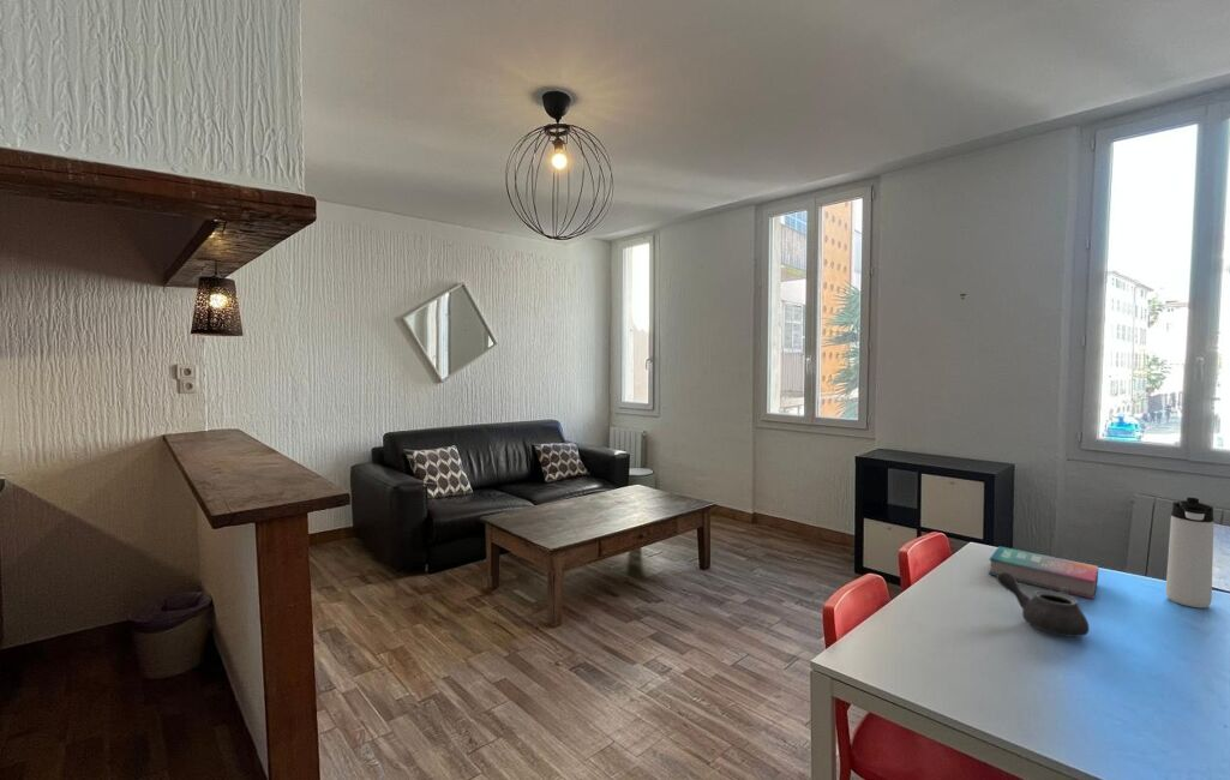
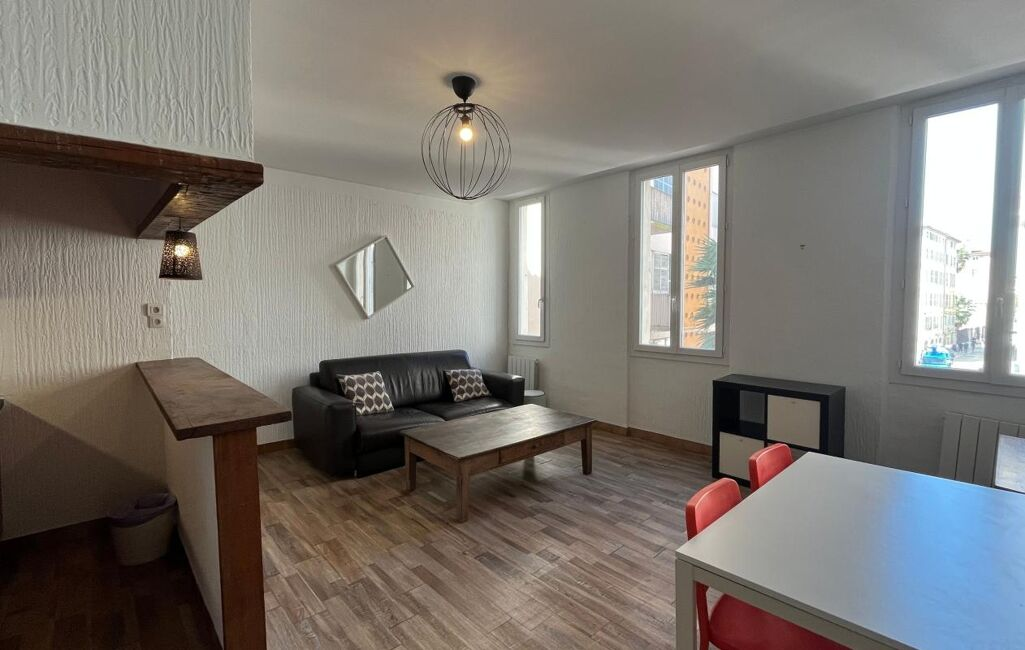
- teapot (1040, 601)
- thermos bottle (1190, 552)
- book (1042, 570)
